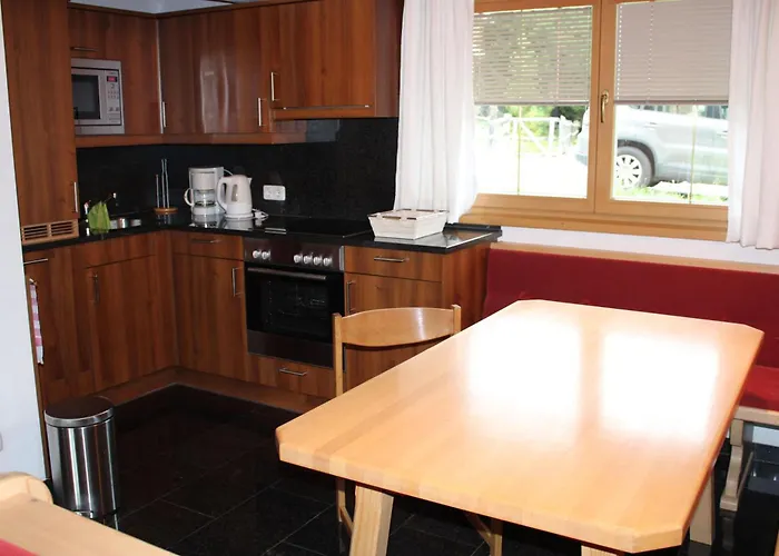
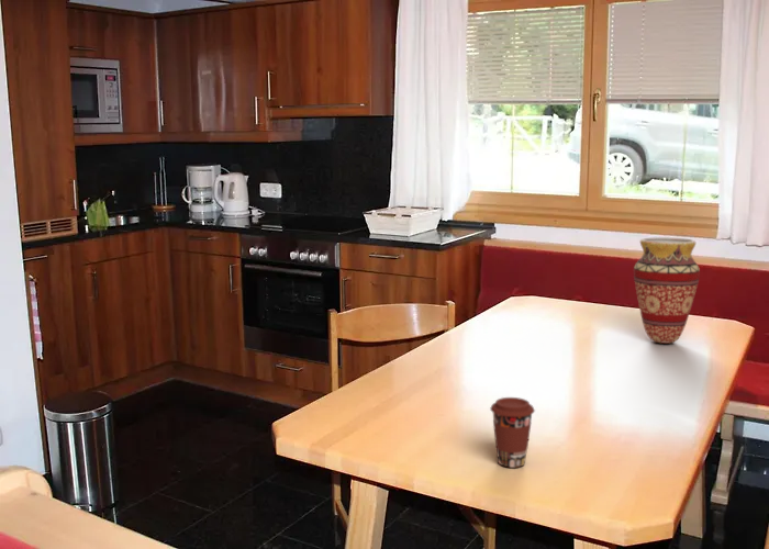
+ vase (665, 291)
+ coffee cup (512, 432)
